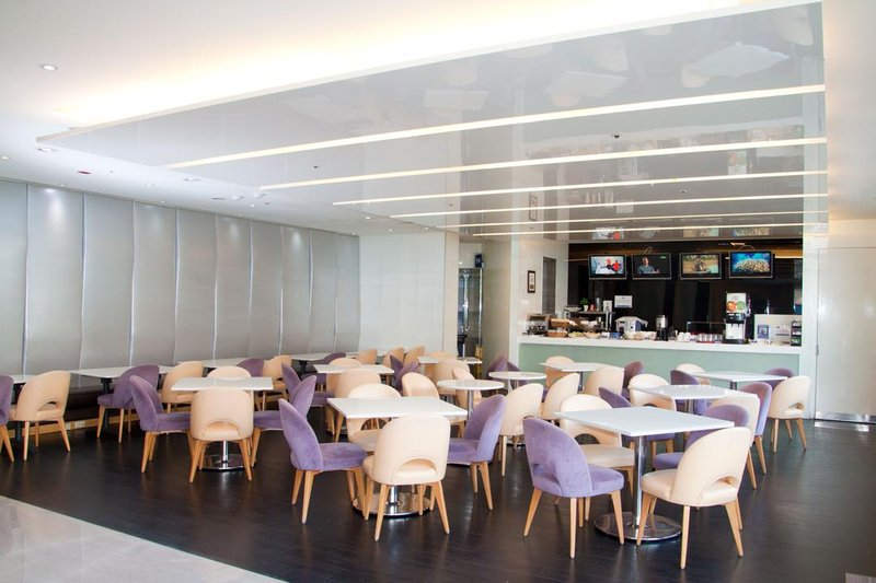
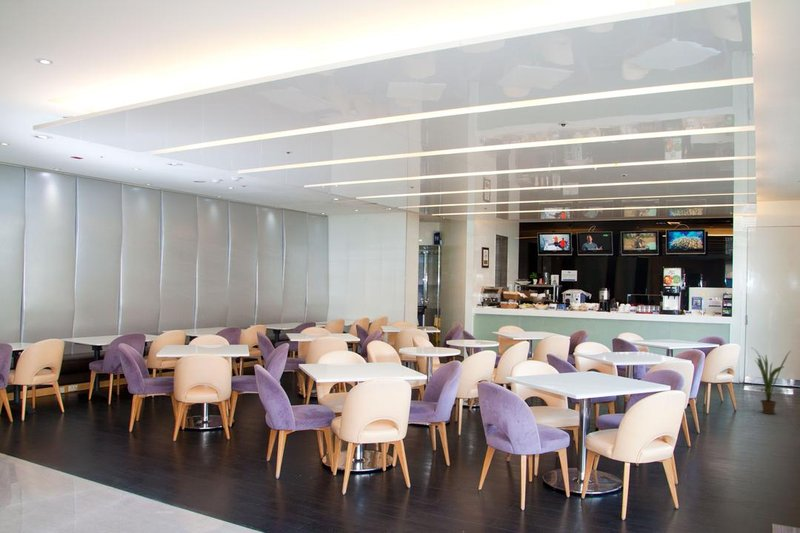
+ house plant (764, 380)
